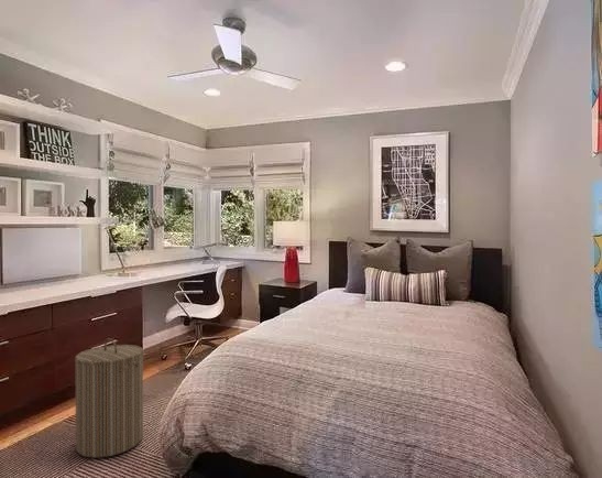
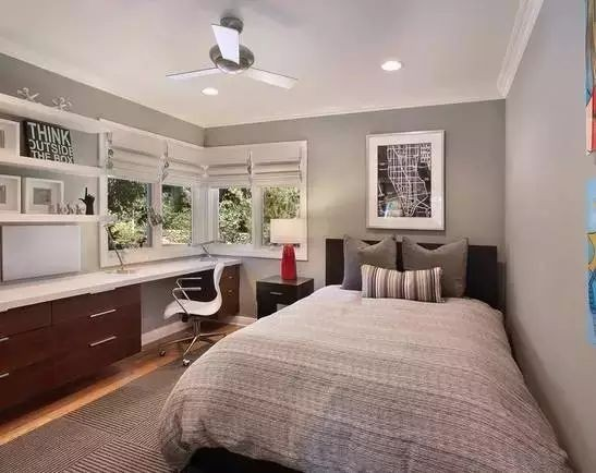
- laundry hamper (110, 390)
